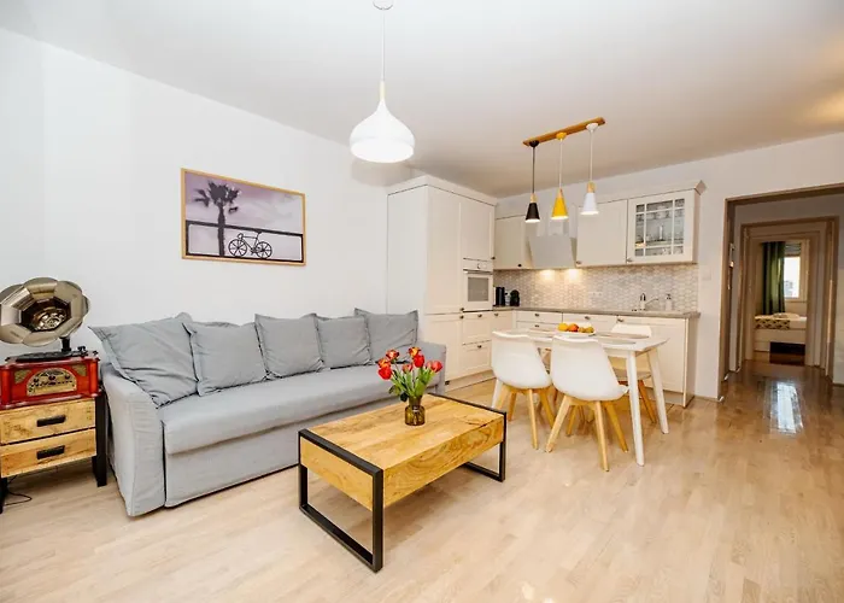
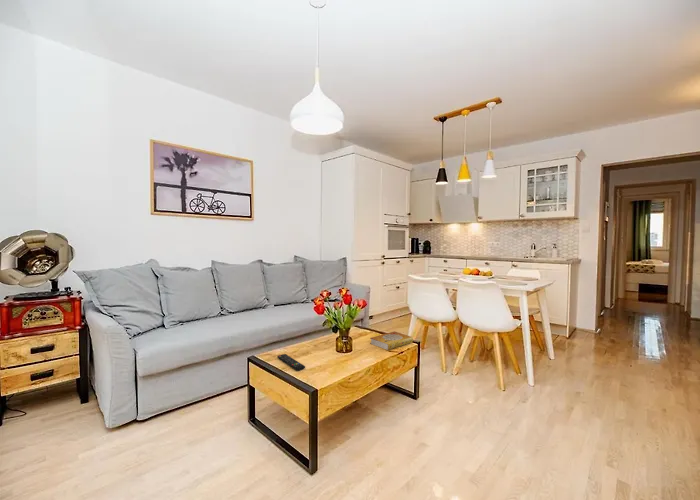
+ book (391, 340)
+ remote control (290, 361)
